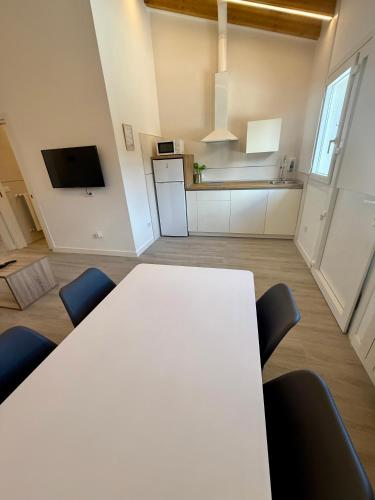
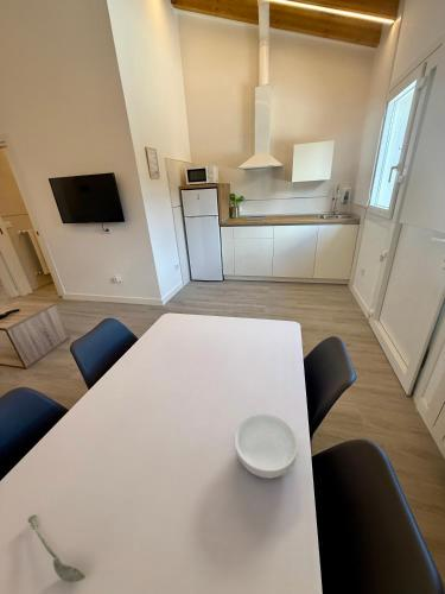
+ soupspoon (49, 546)
+ cereal bowl (265, 447)
